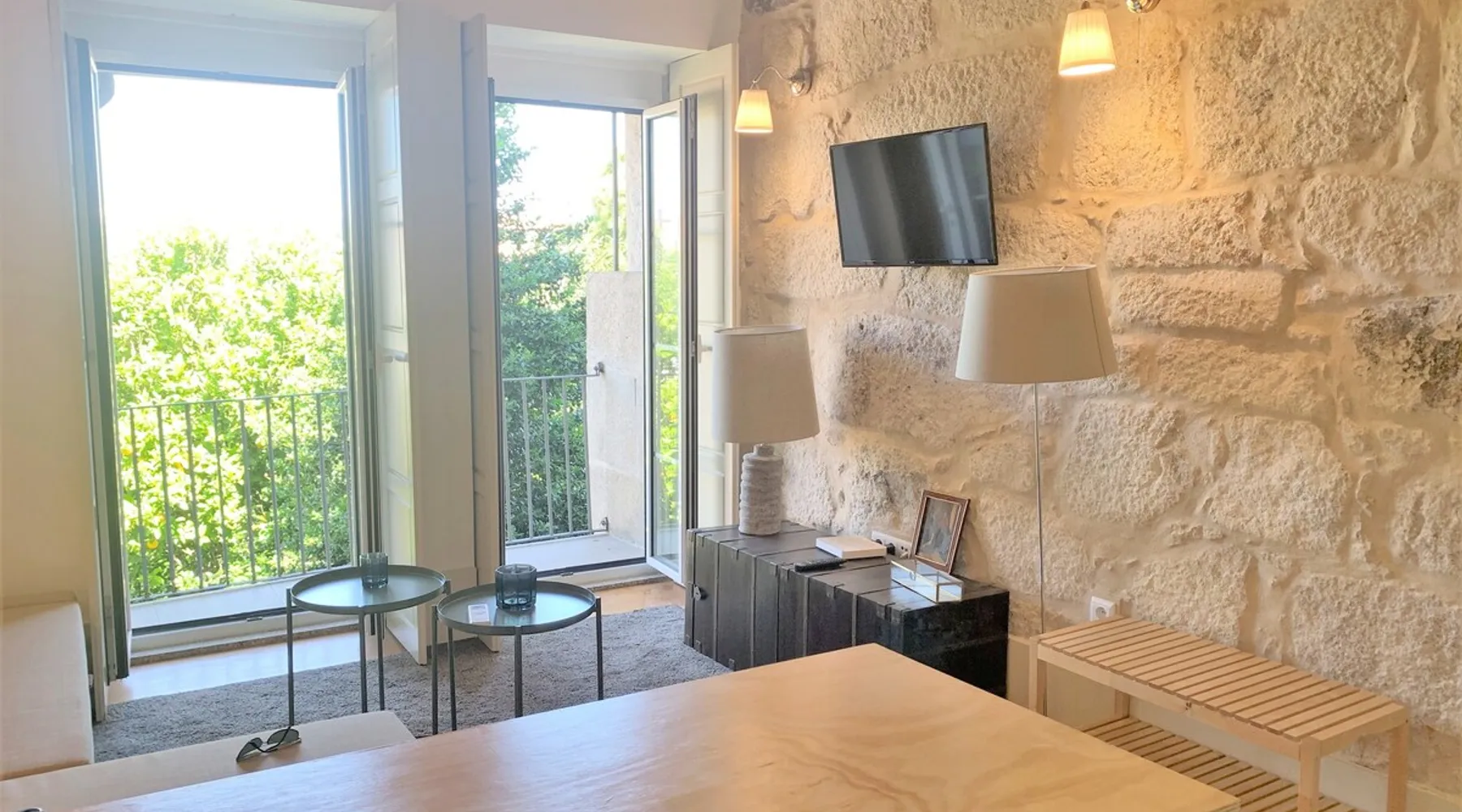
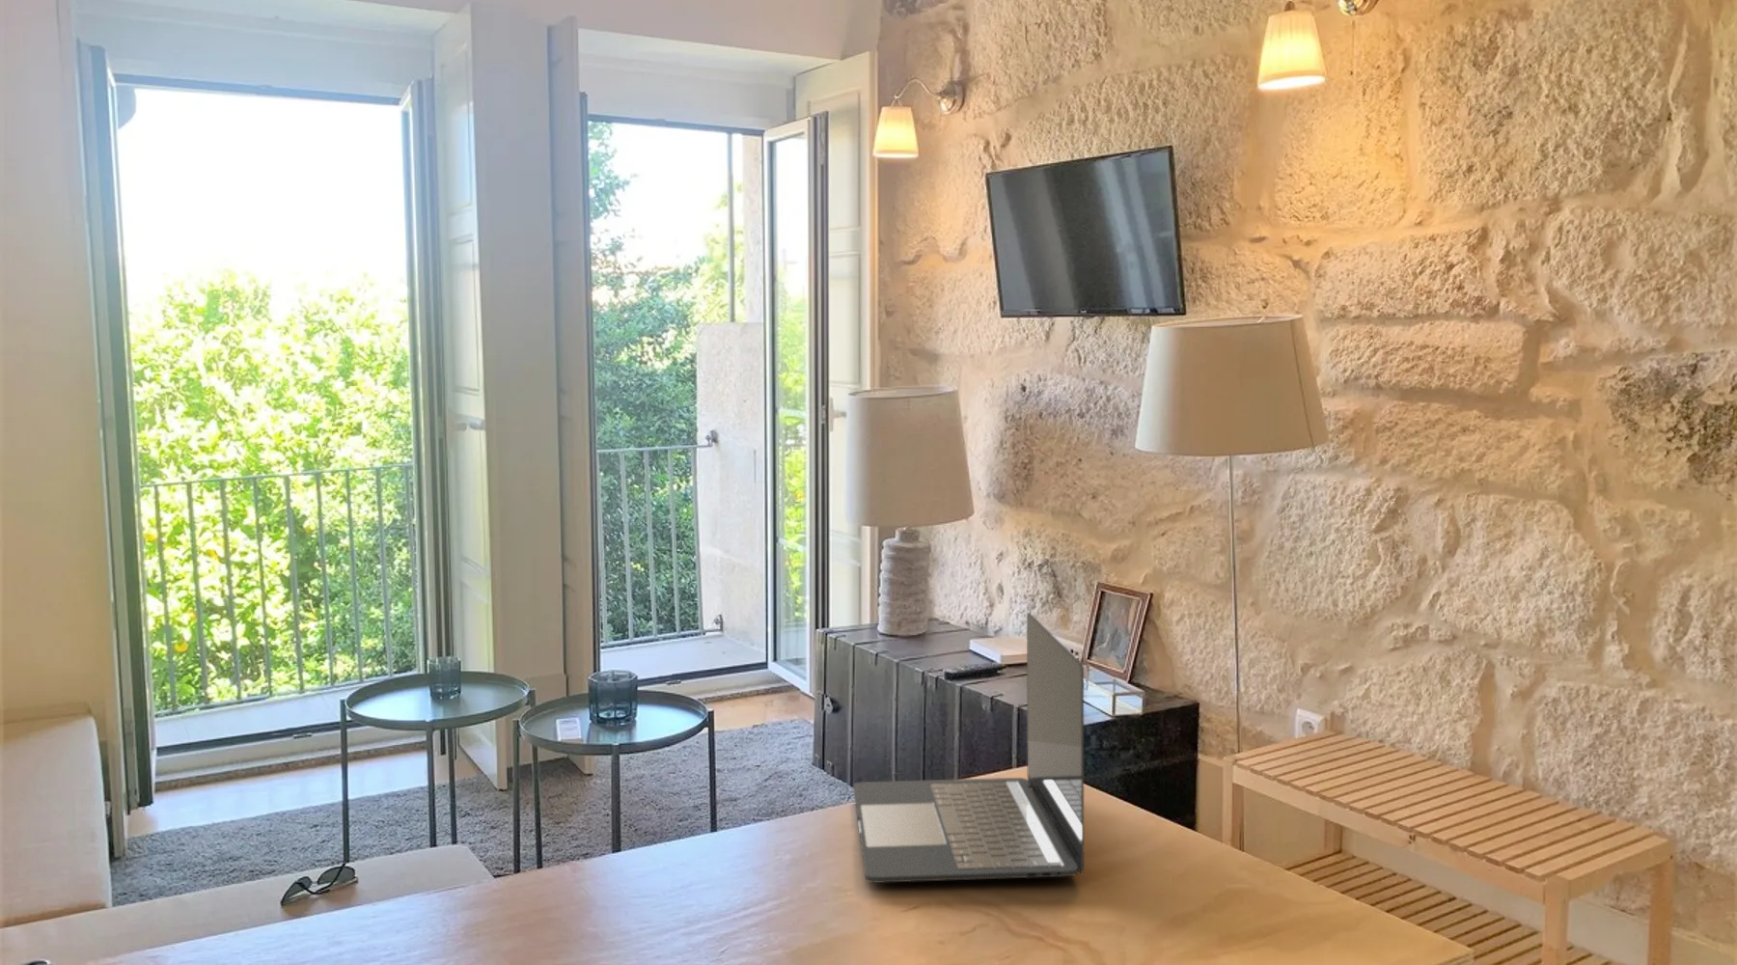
+ laptop (964, 778)
